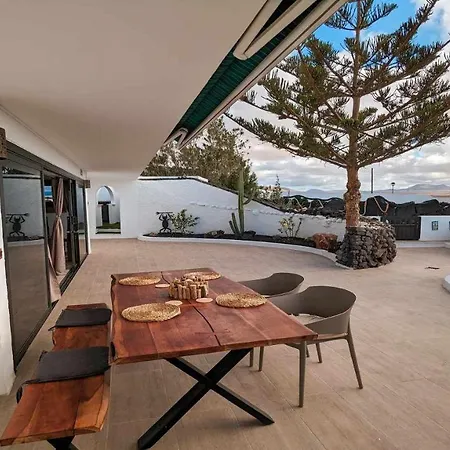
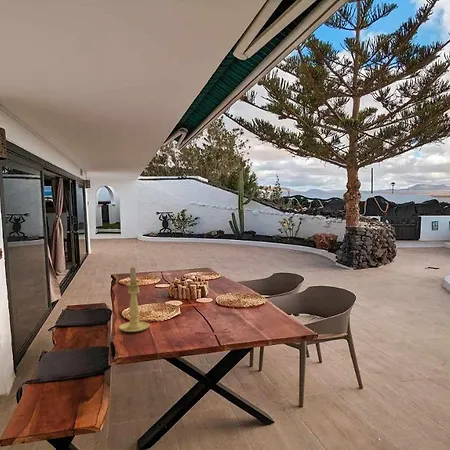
+ candle holder (133, 297)
